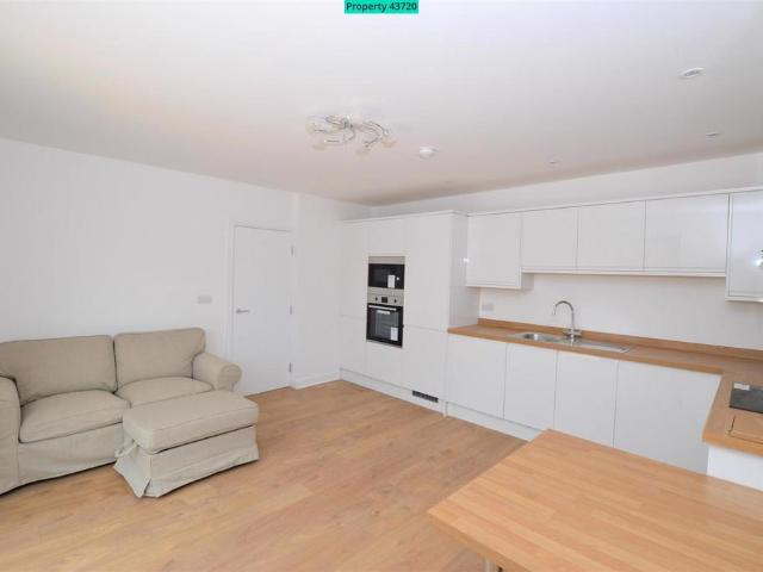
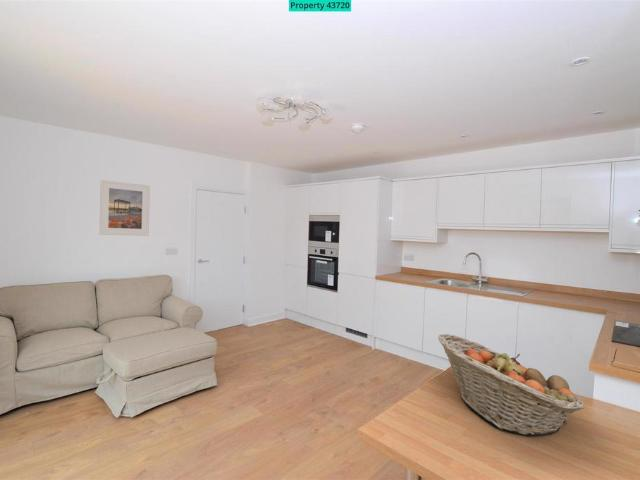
+ fruit basket (500, 376)
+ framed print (125, 209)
